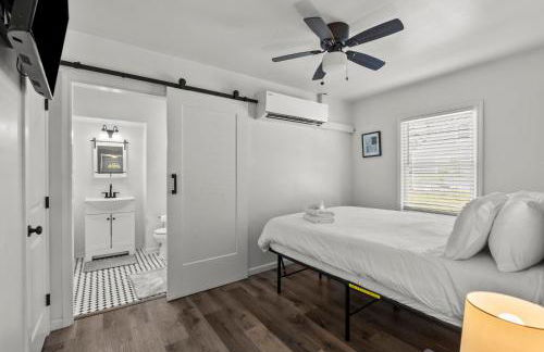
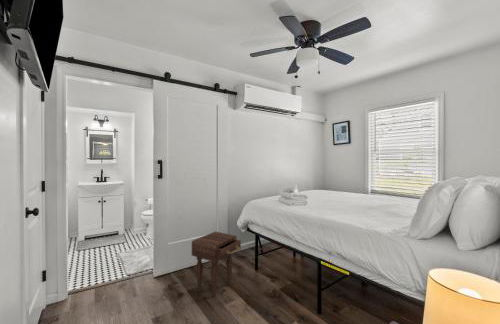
+ nightstand (217, 264)
